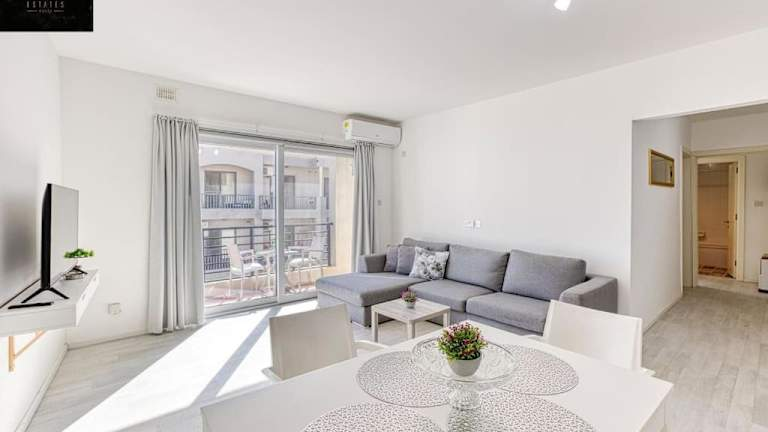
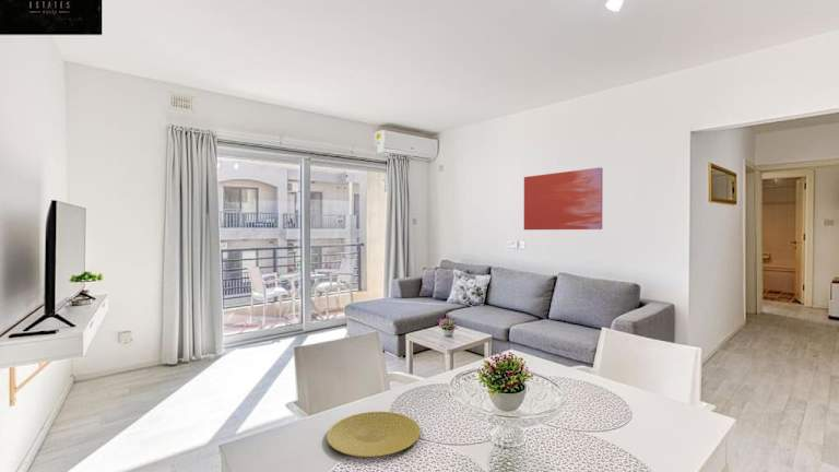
+ plate (374, 433)
+ wall art (559, 201)
